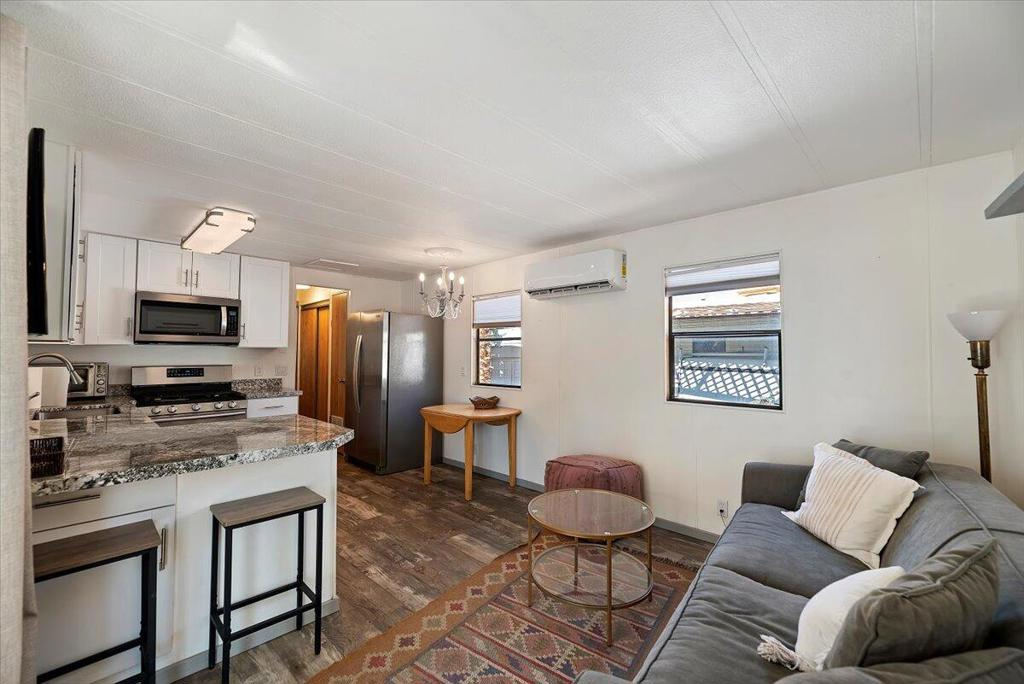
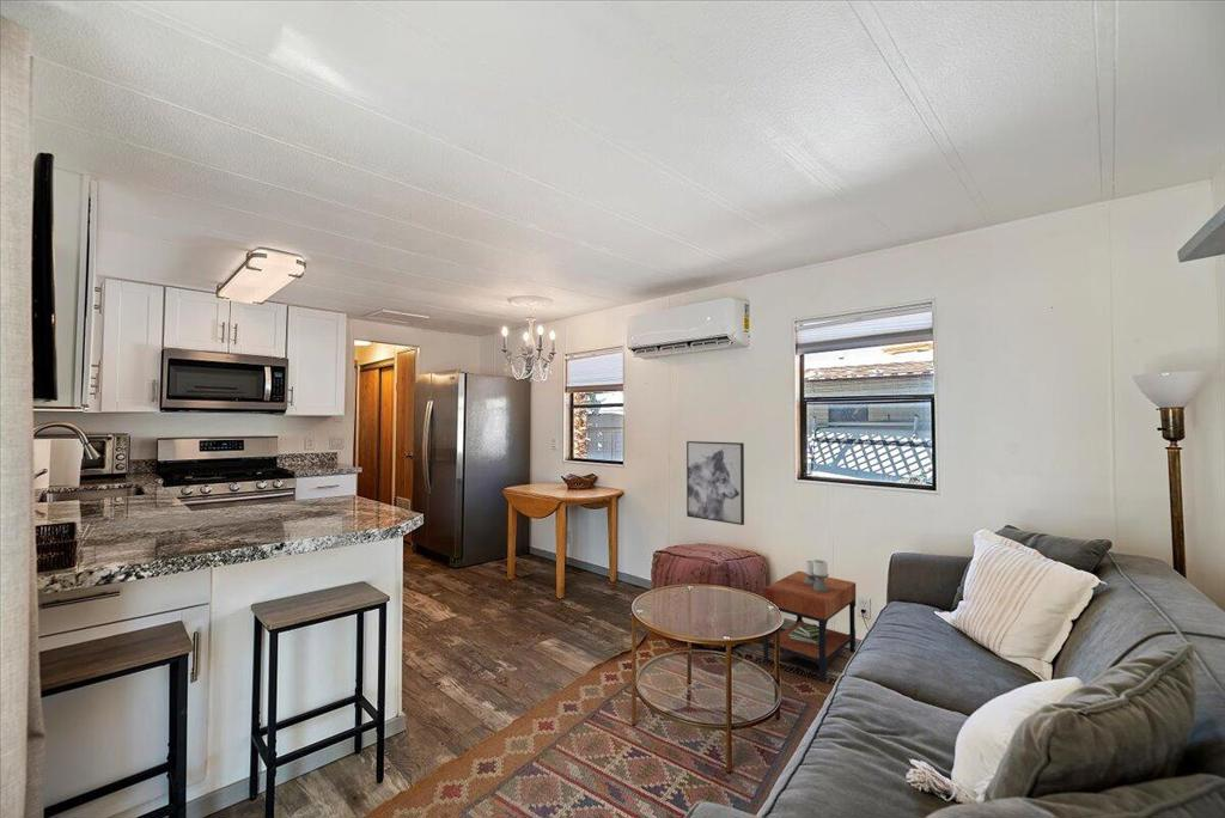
+ side table (810, 606)
+ wall art (714, 481)
